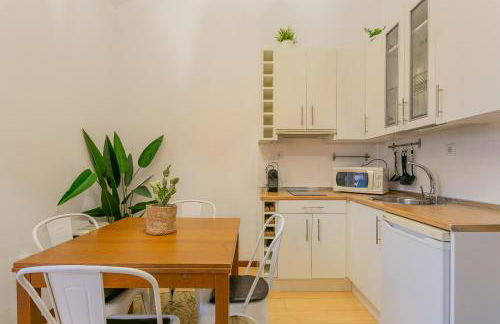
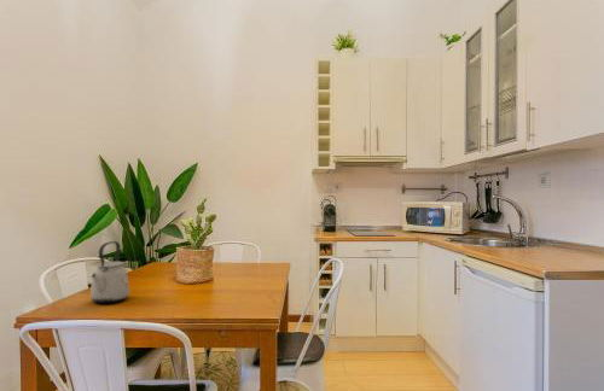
+ kettle (106, 272)
